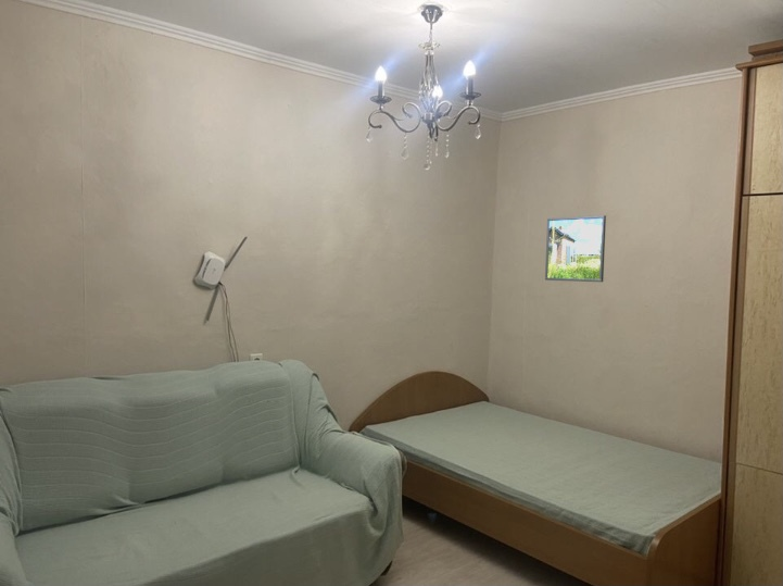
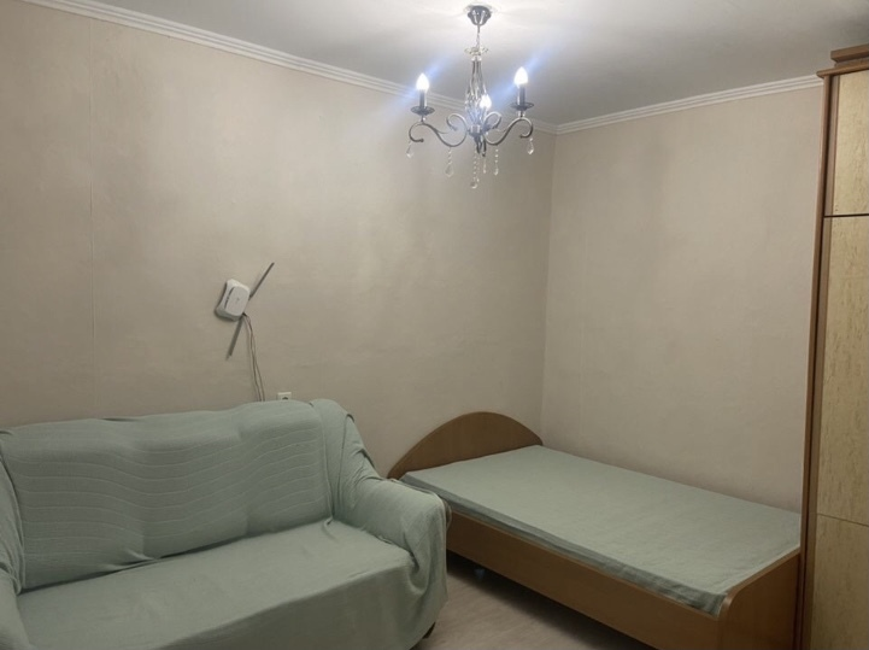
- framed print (573, 249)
